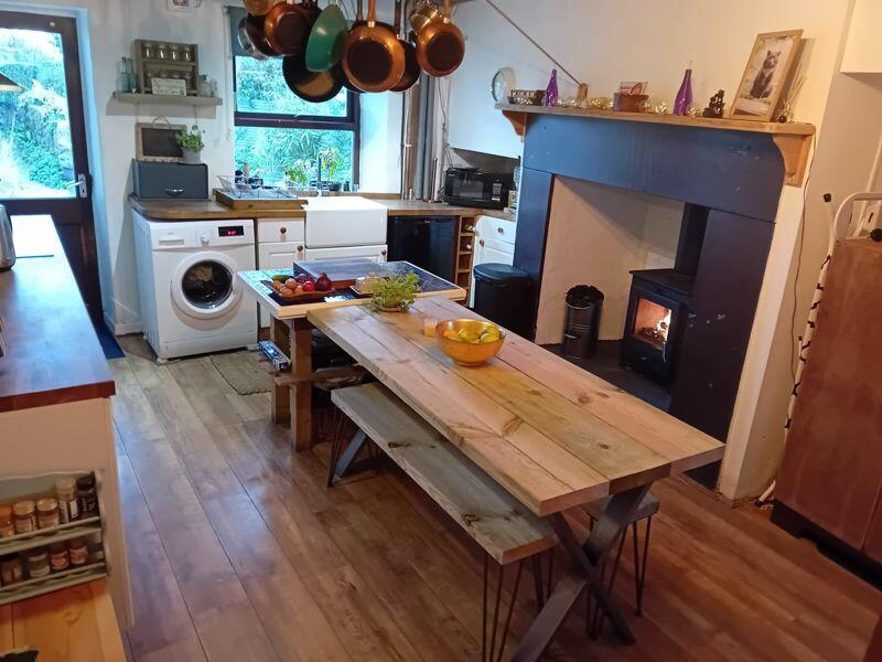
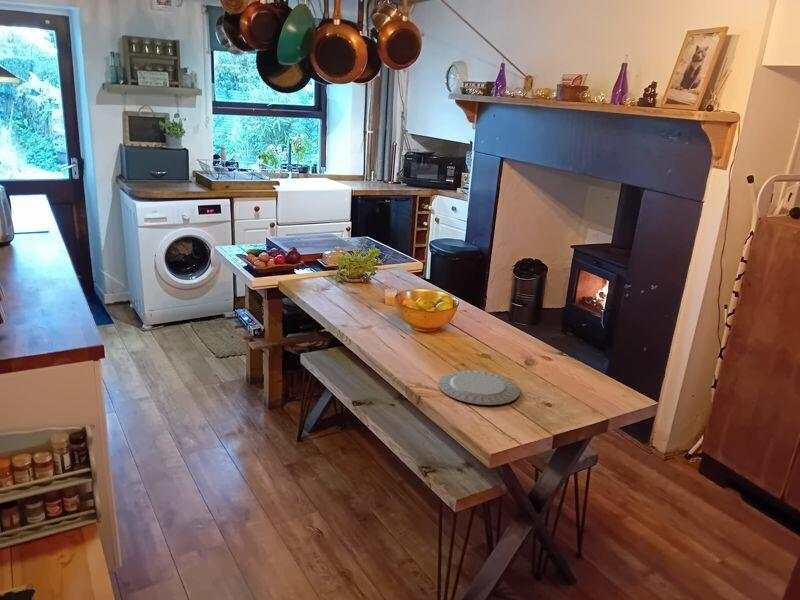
+ chinaware (478, 384)
